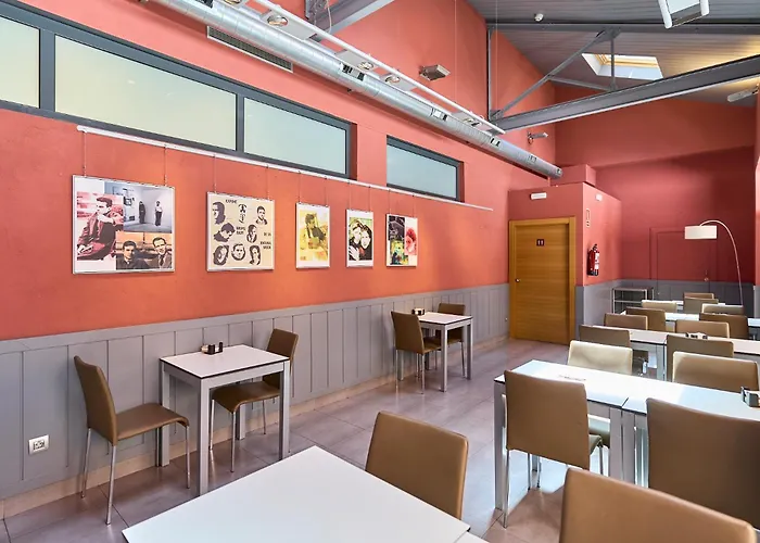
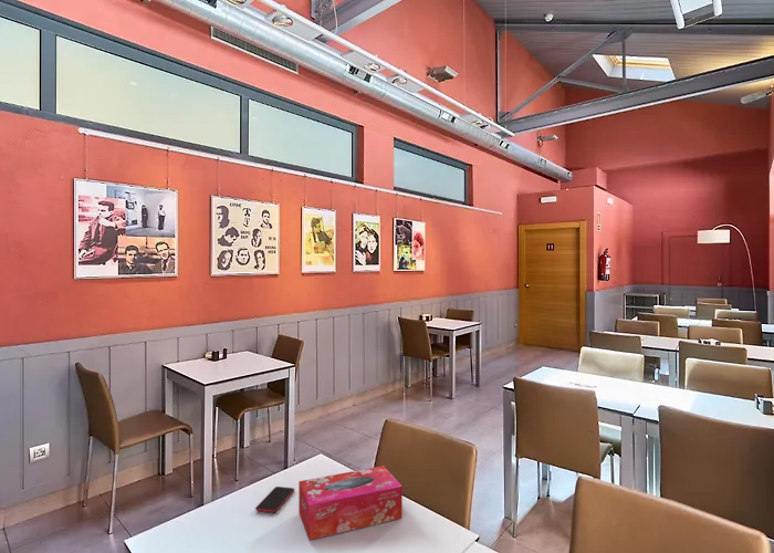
+ tissue box (349, 499)
+ smartphone (275, 499)
